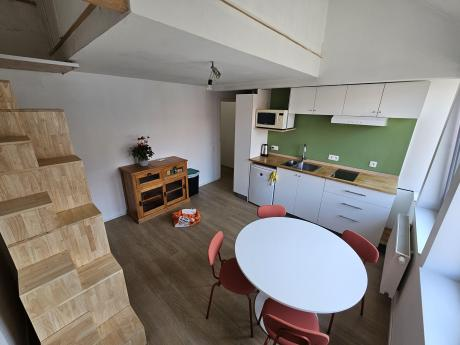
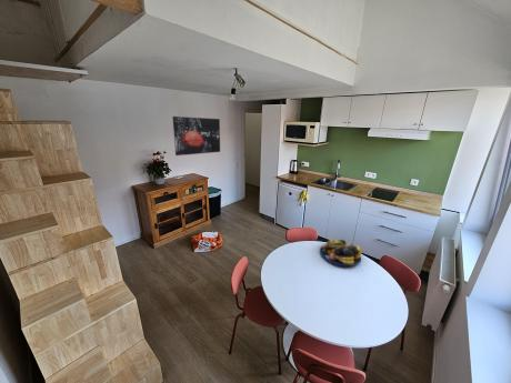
+ wall art (199, 135)
+ fruit bowl (340, 248)
